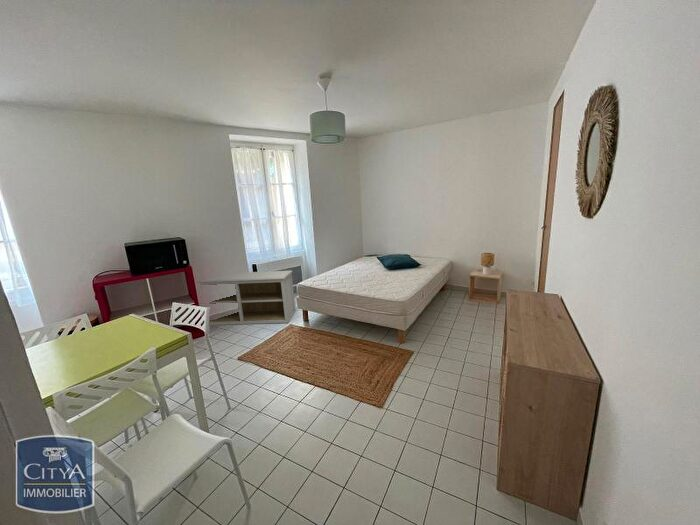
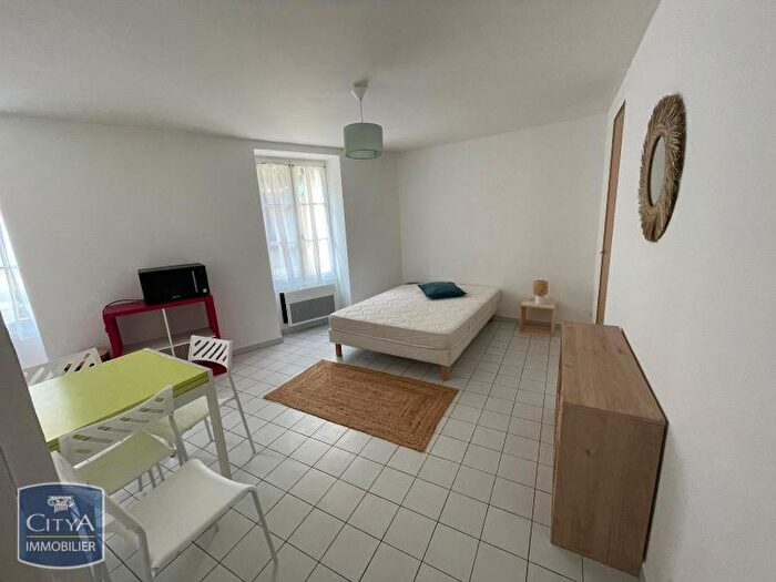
- storage cabinet (244, 297)
